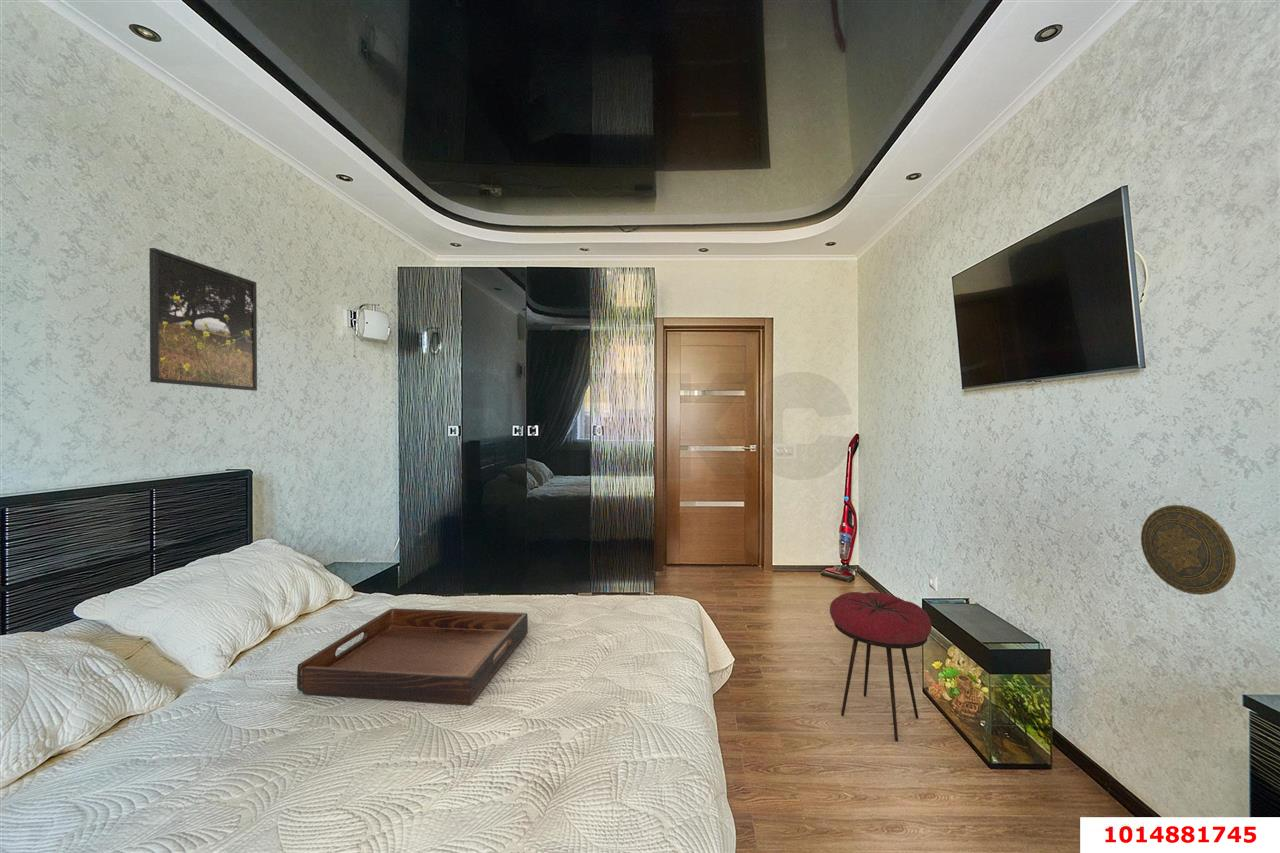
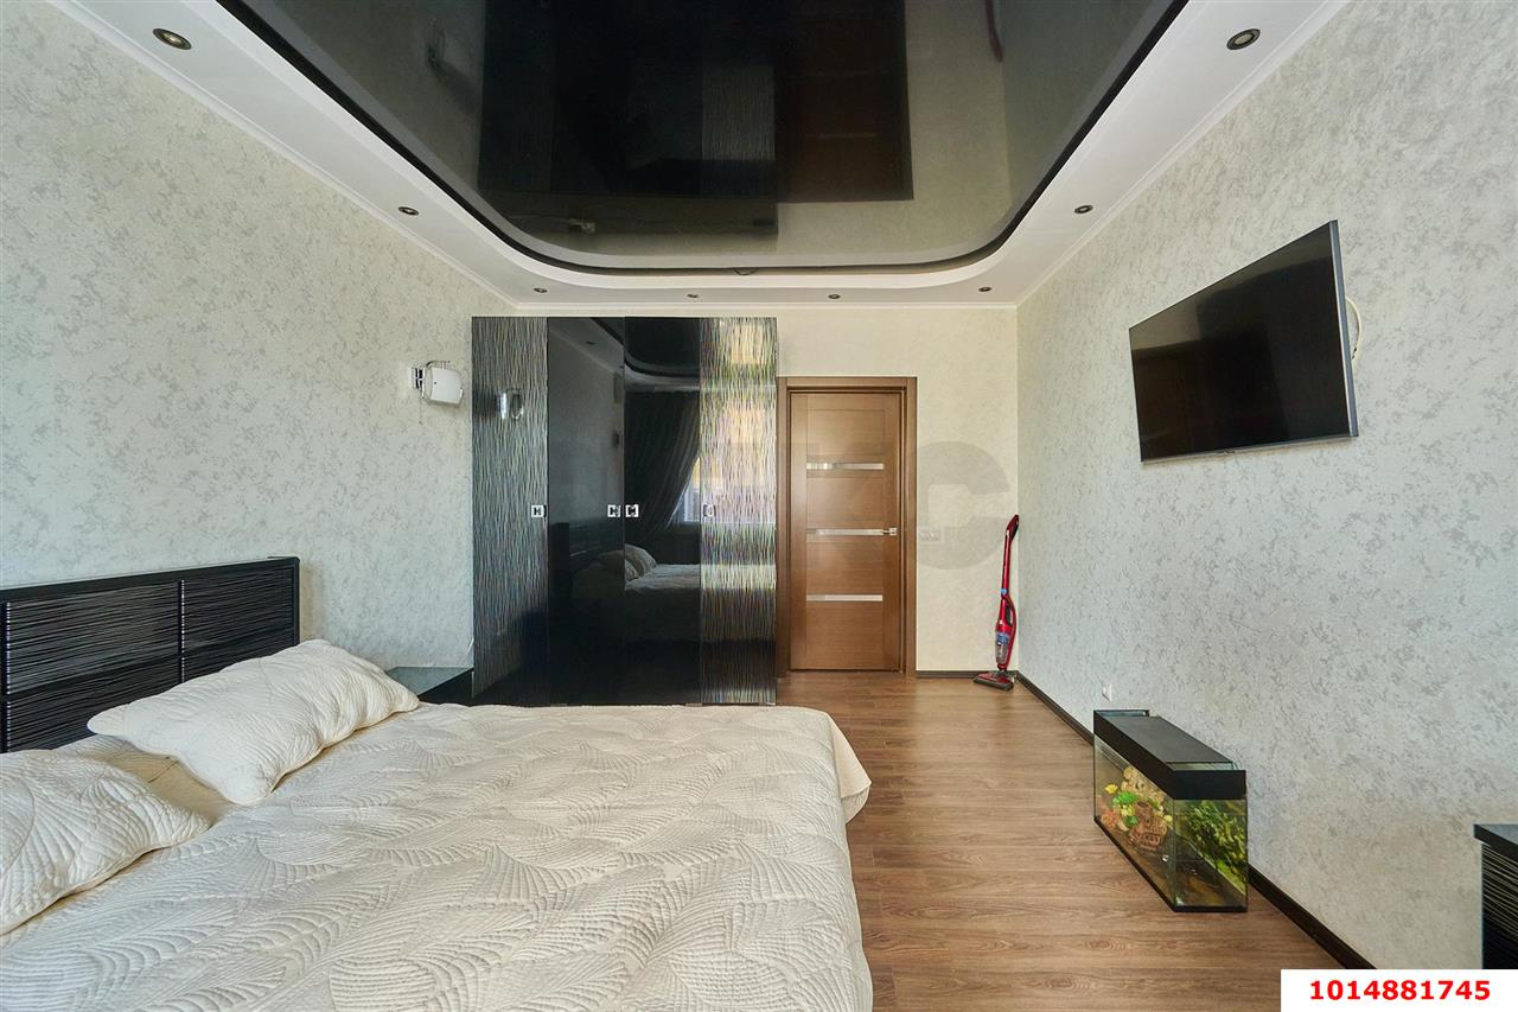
- serving tray (424, 648)
- stool (887, 659)
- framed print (209, 326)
- decorative plate (1180, 548)
